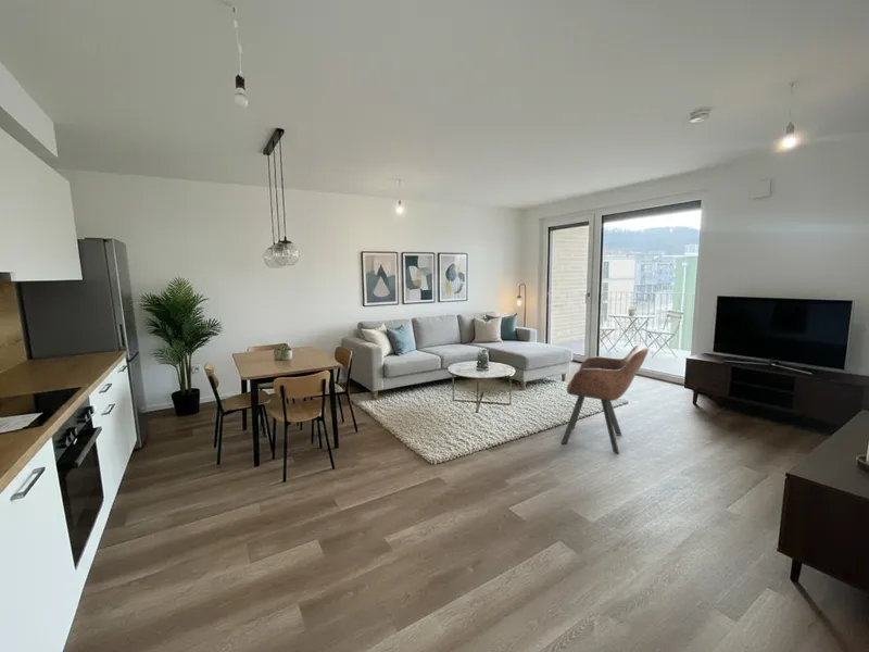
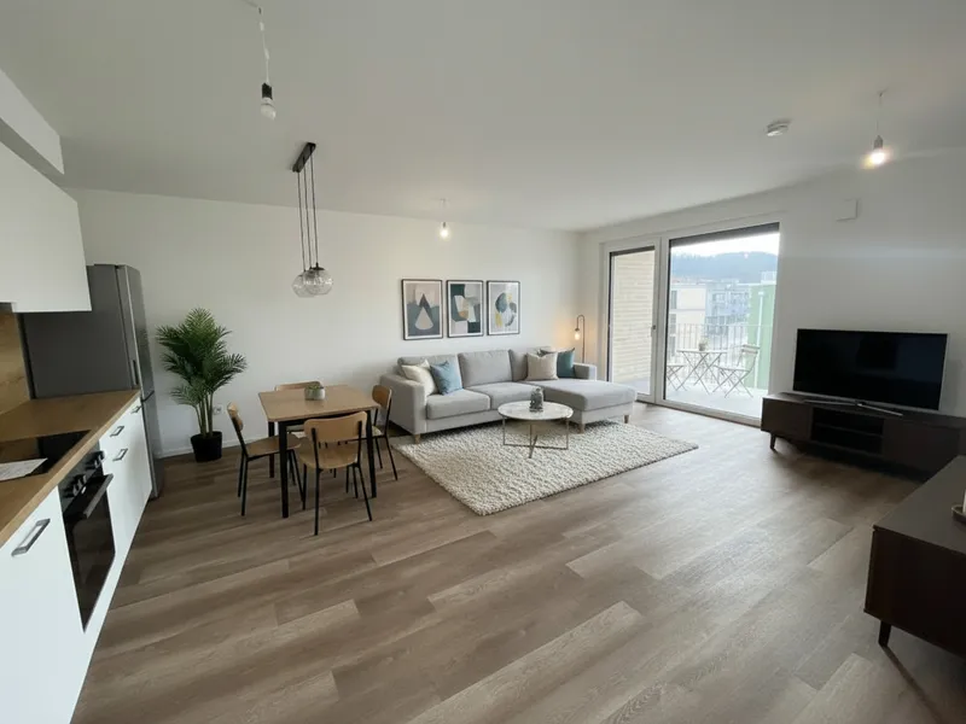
- armchair (601, 392)
